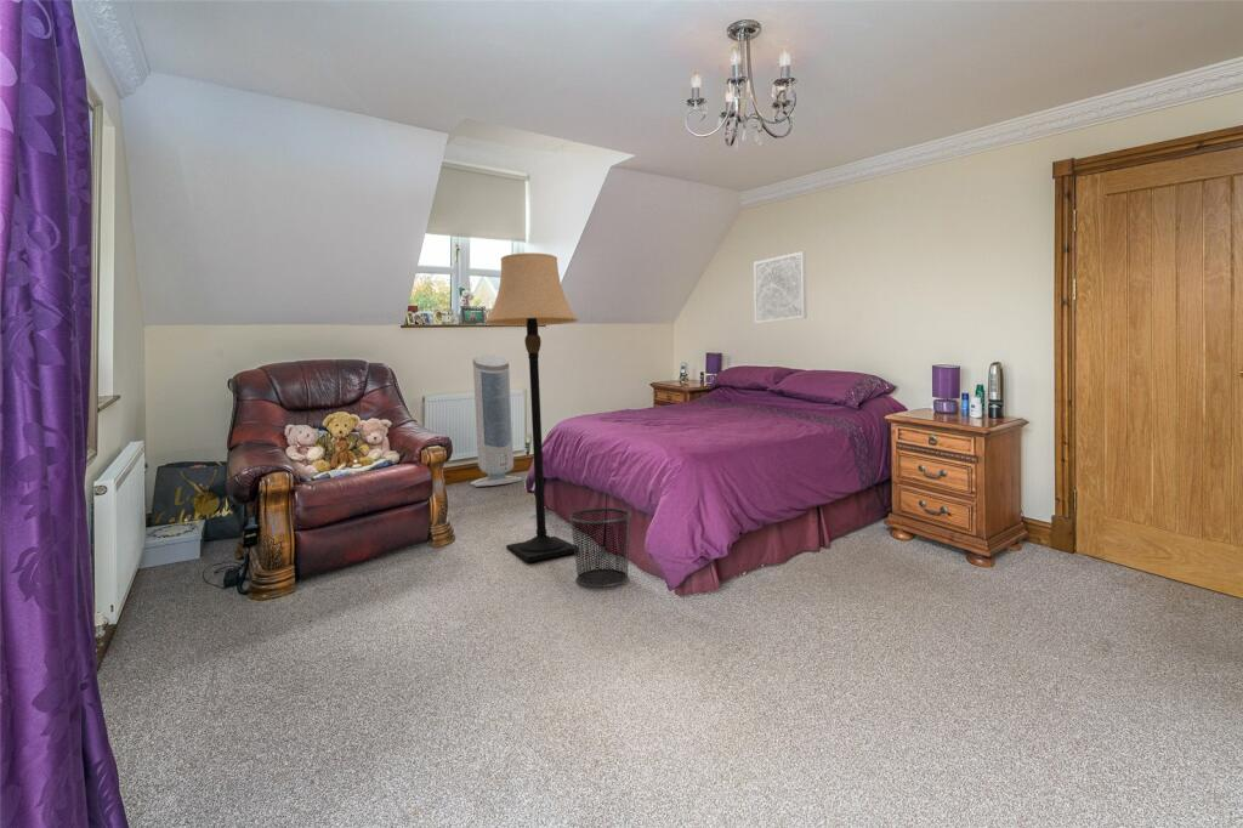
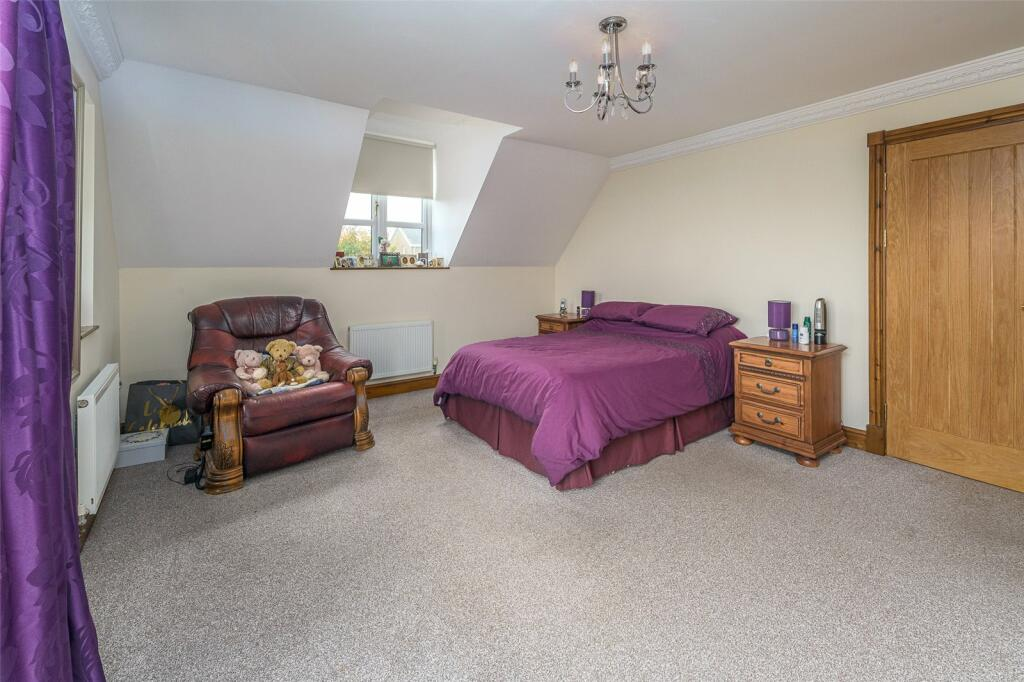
- waste bin (601, 546)
- wall art (779, 289)
- lamp (535, 406)
- air purifier (493, 418)
